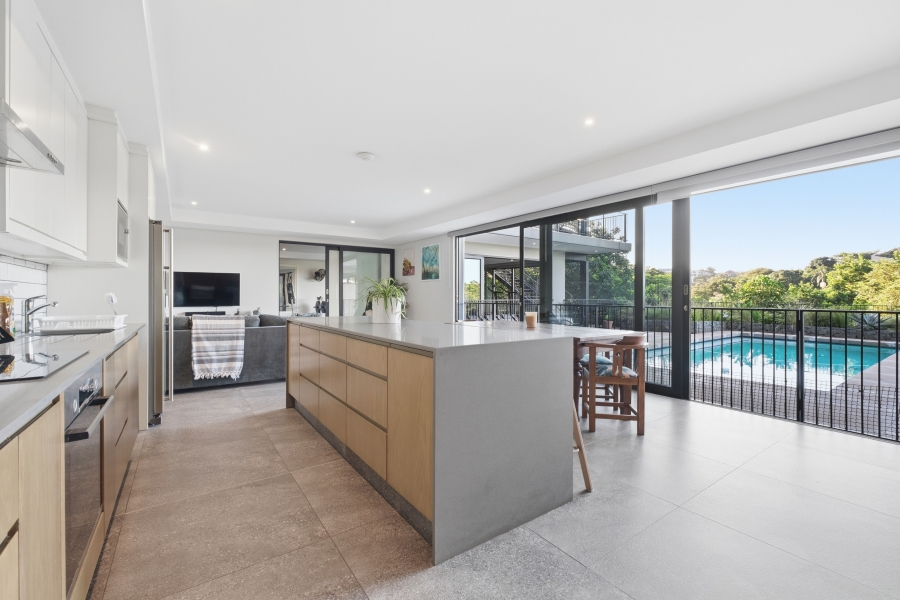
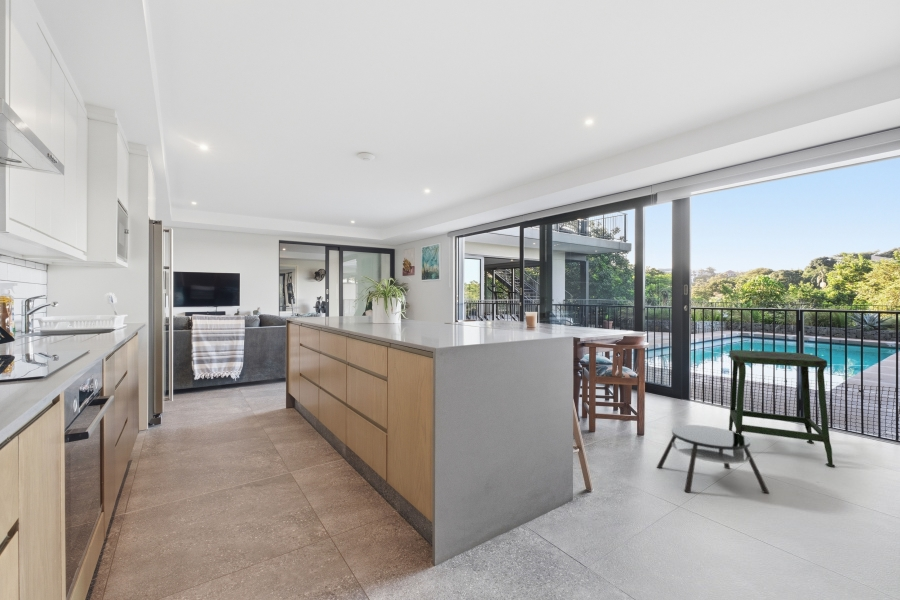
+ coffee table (709, 457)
+ stool (774, 414)
